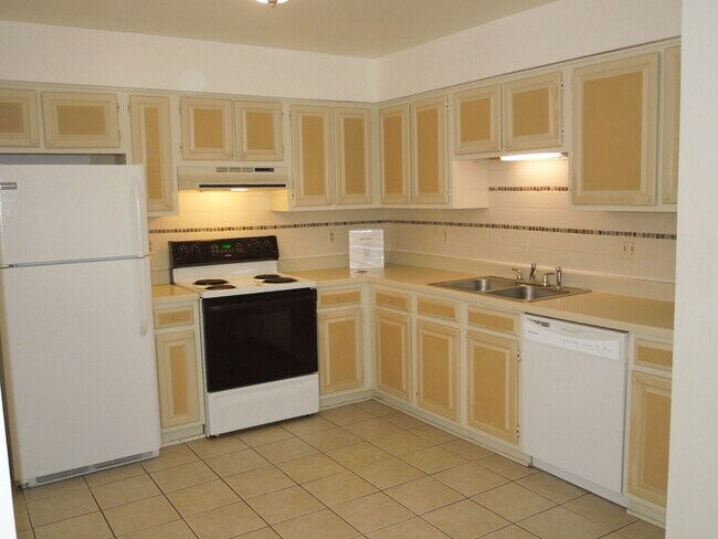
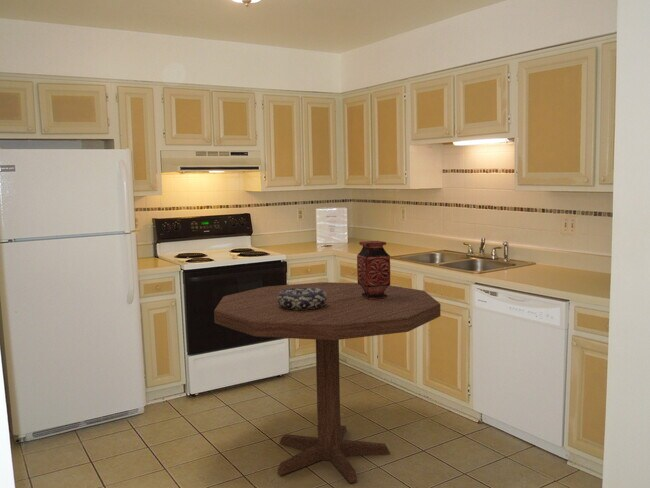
+ vase (373, 269)
+ decorative bowl (302, 298)
+ dining table (327, 378)
